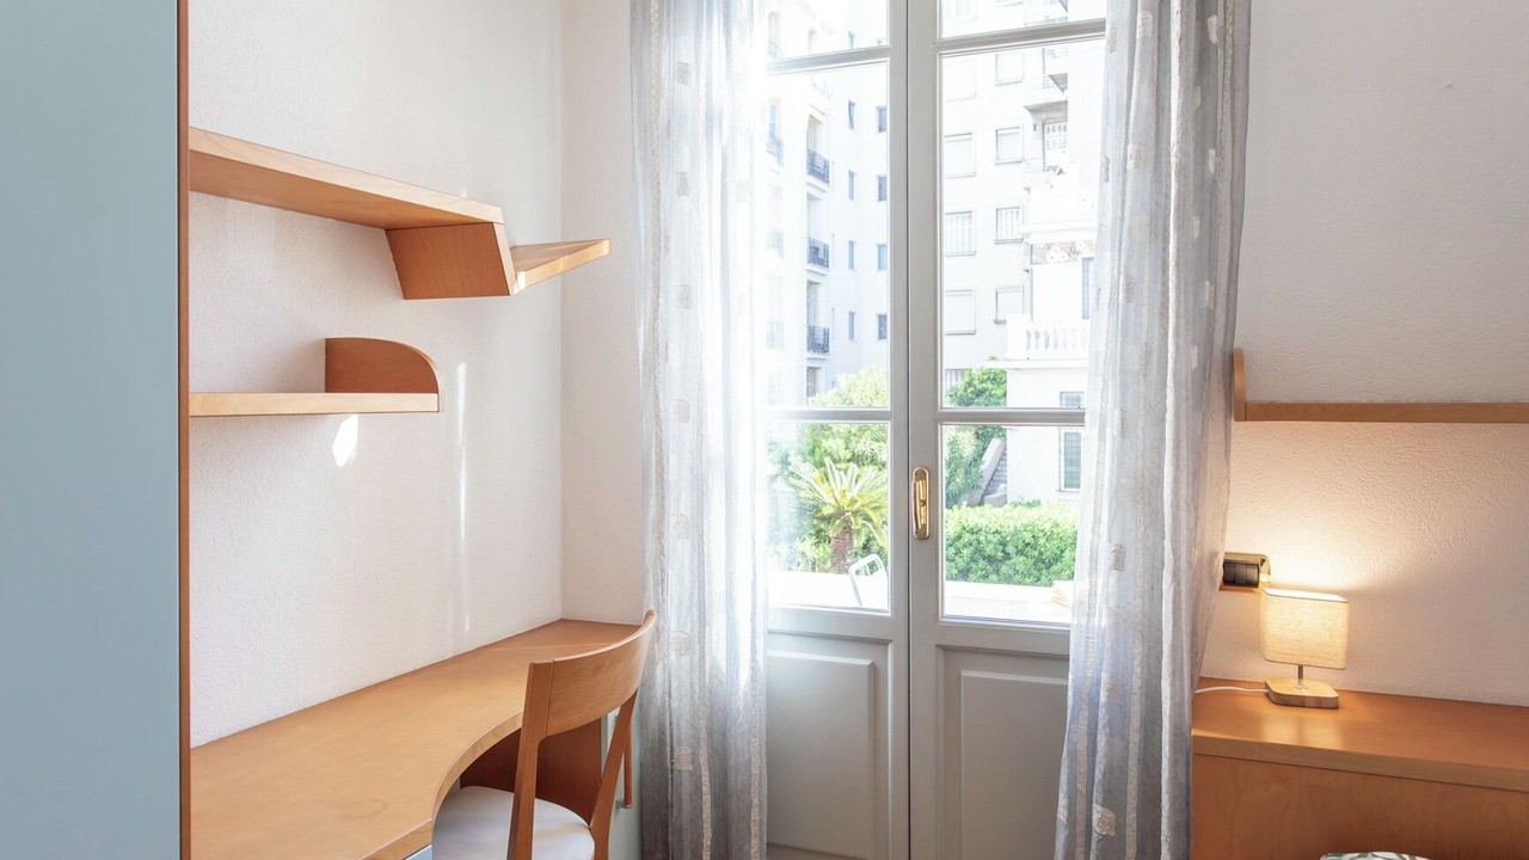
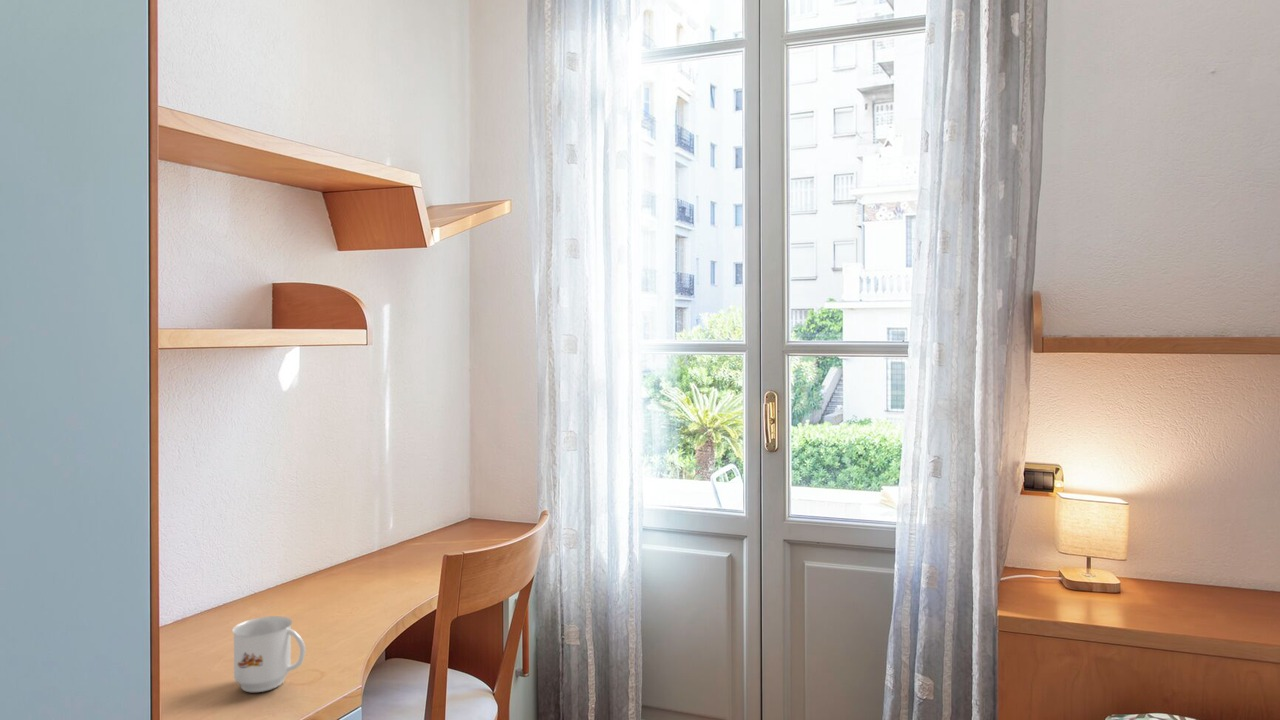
+ mug (270, 655)
